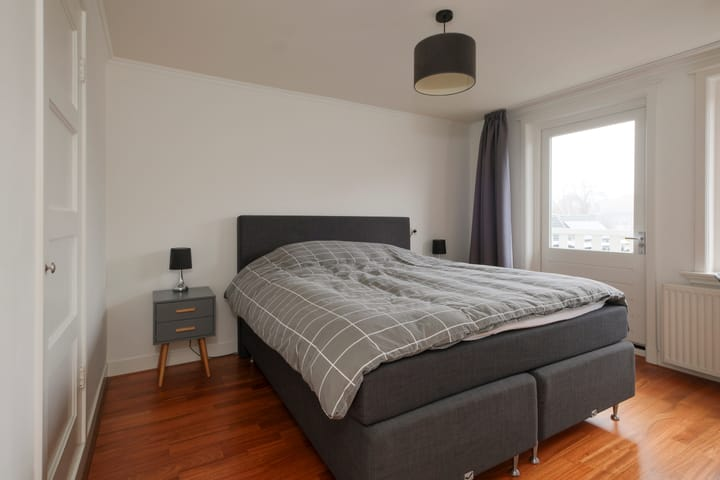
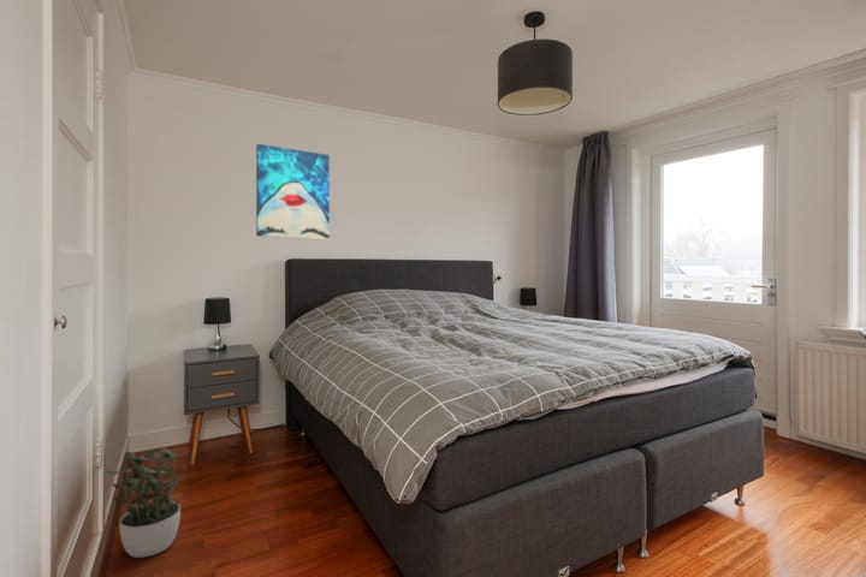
+ wall art (293, 194)
+ potted plant (148, 498)
